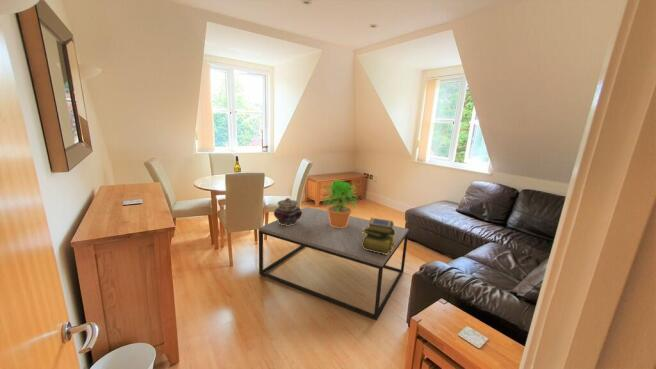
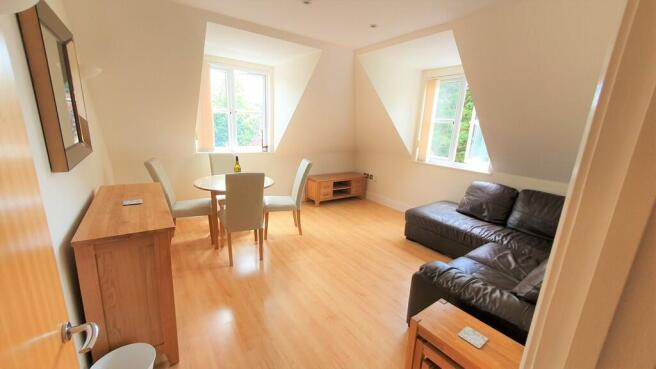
- decorative container (288, 210)
- coffee table (334, 251)
- potted plant (339, 201)
- stack of books (379, 233)
